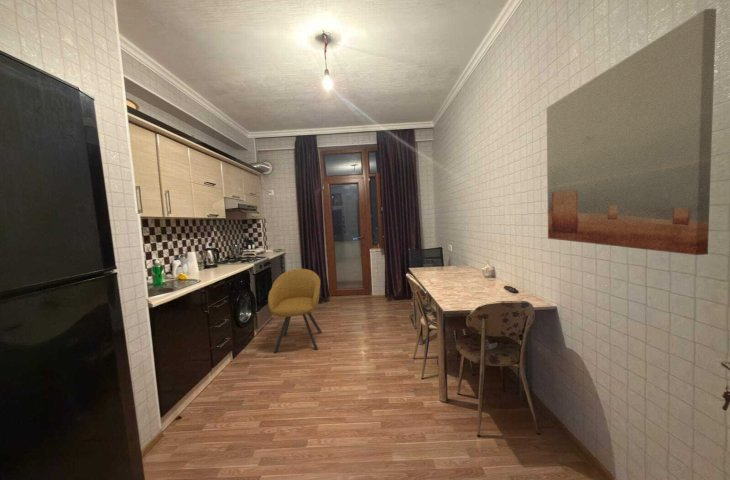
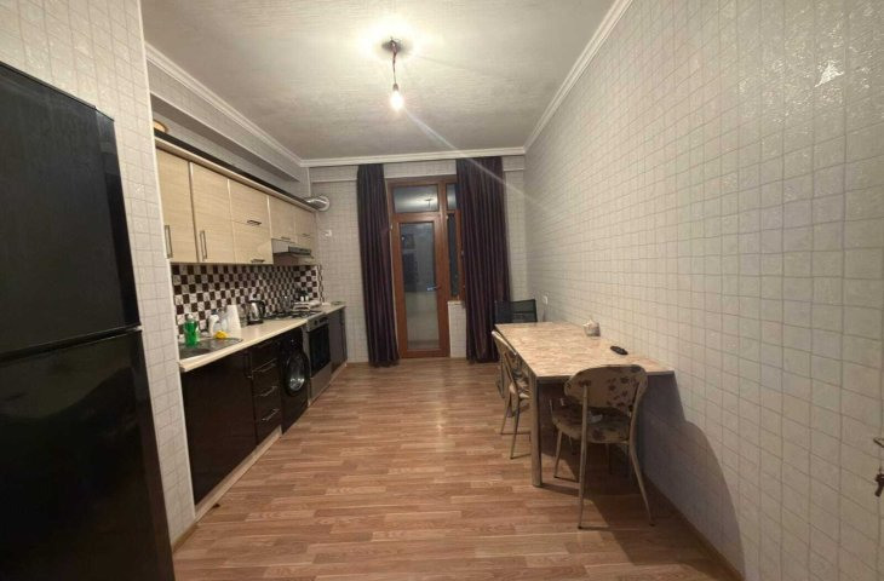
- wall art (605, 160)
- chair (296, 307)
